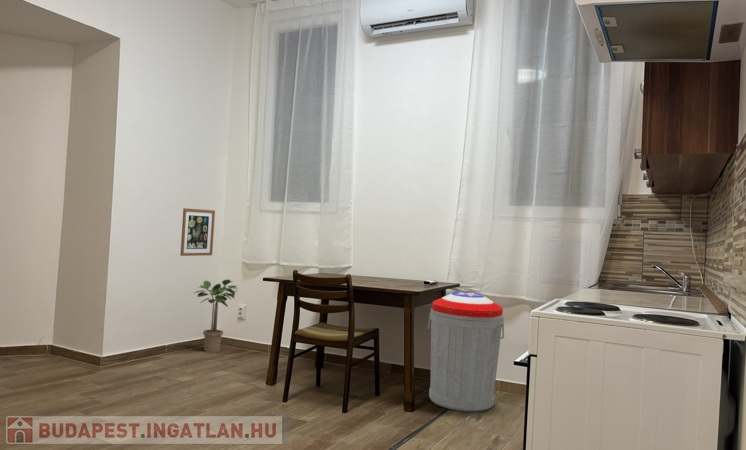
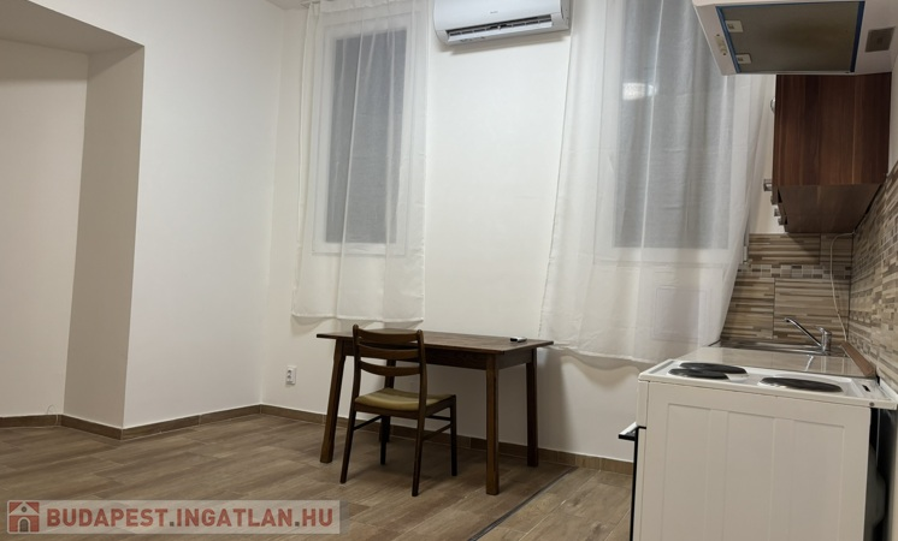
- wall art (198, 232)
- trash can (464, 347)
- potted plant (216, 313)
